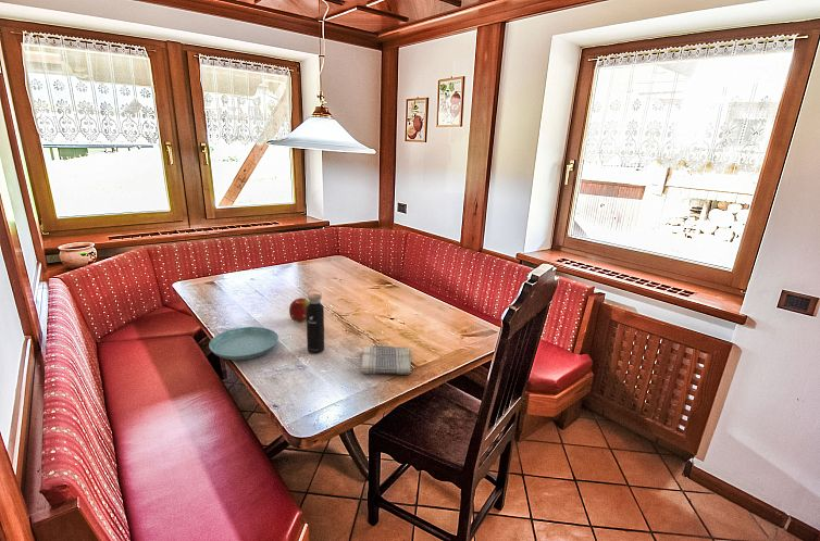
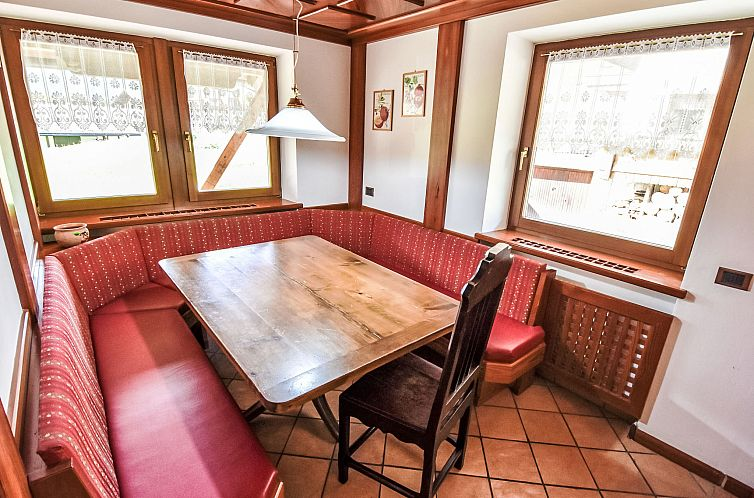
- dish towel (386, 357)
- fruit (302, 310)
- water bottle (314, 320)
- saucer (245, 343)
